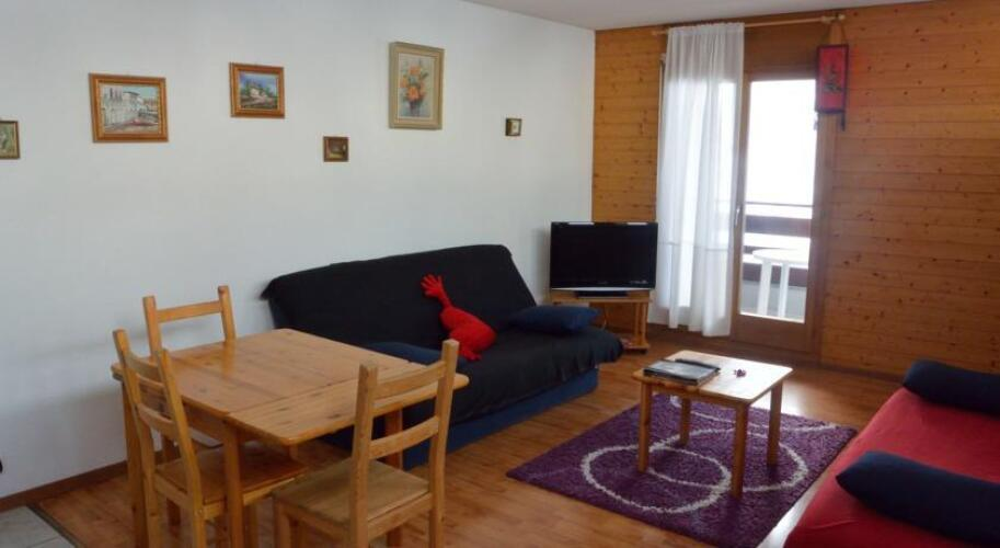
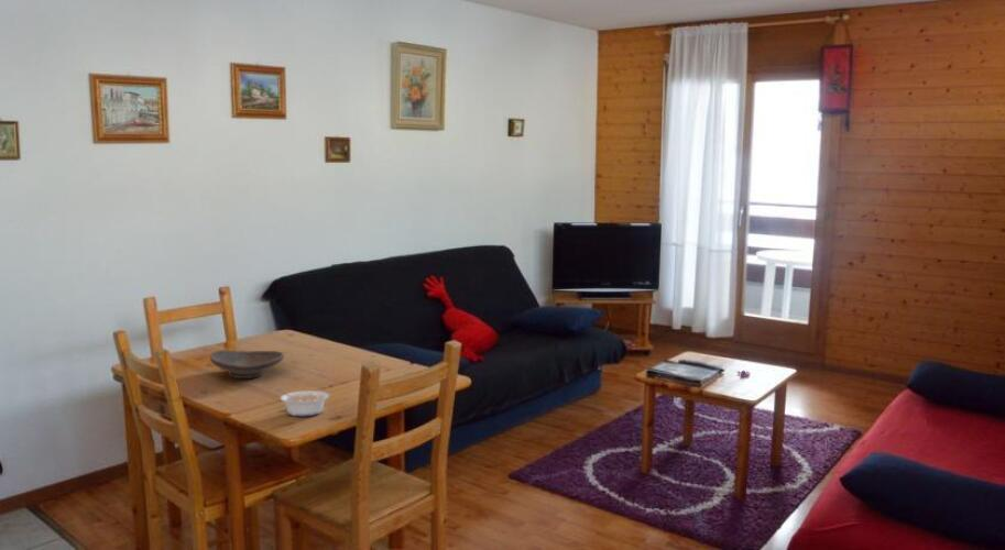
+ legume (303, 403)
+ decorative bowl (248, 363)
